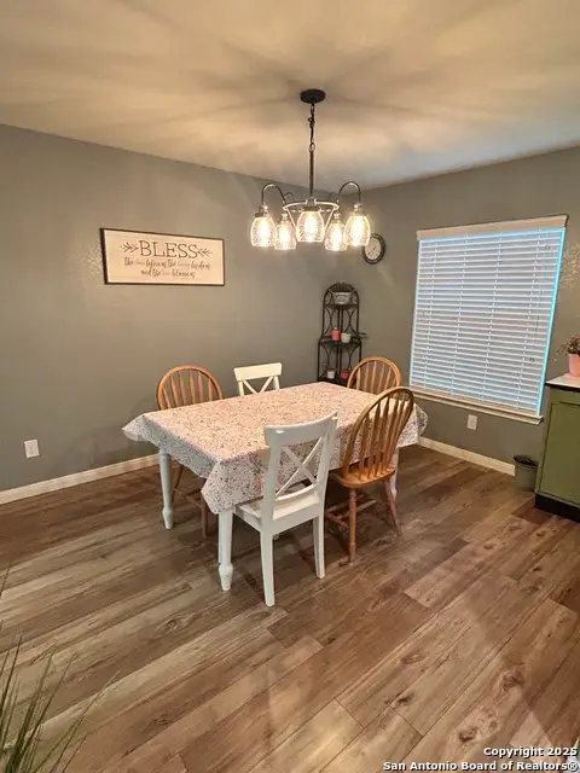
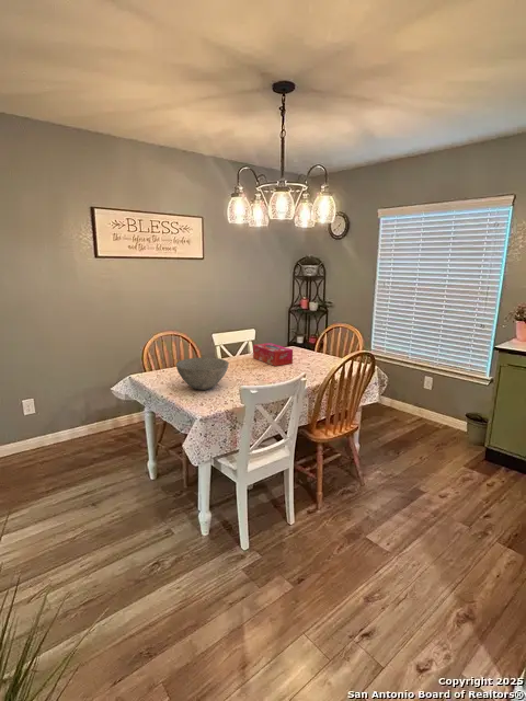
+ bowl (203, 375)
+ tissue box (272, 354)
